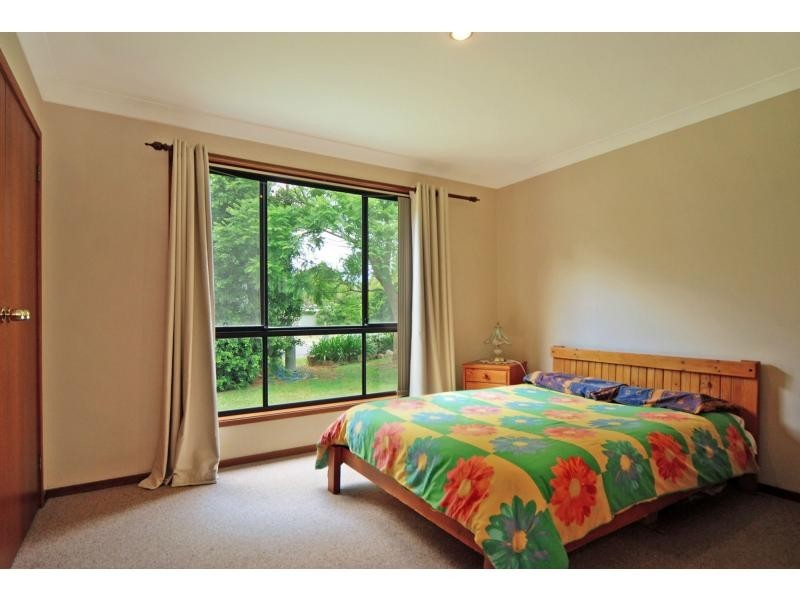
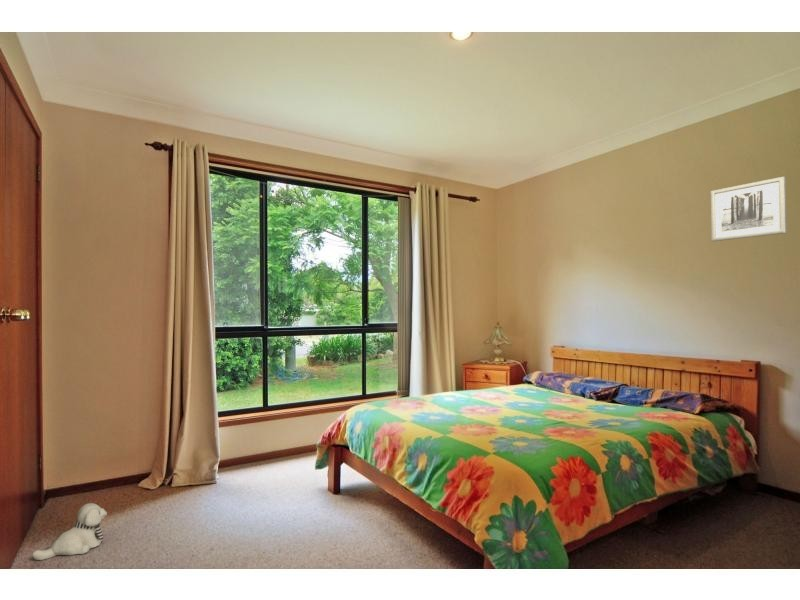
+ plush toy (72, 528)
+ wall art (746, 210)
